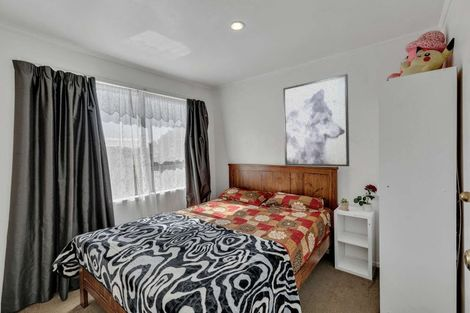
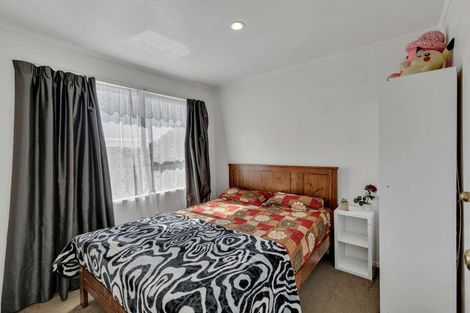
- wall art (313, 124)
